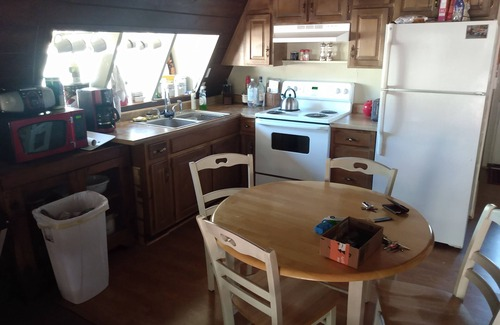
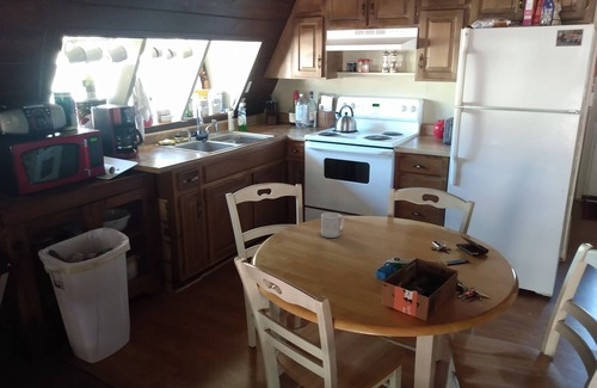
+ mug (333, 223)
